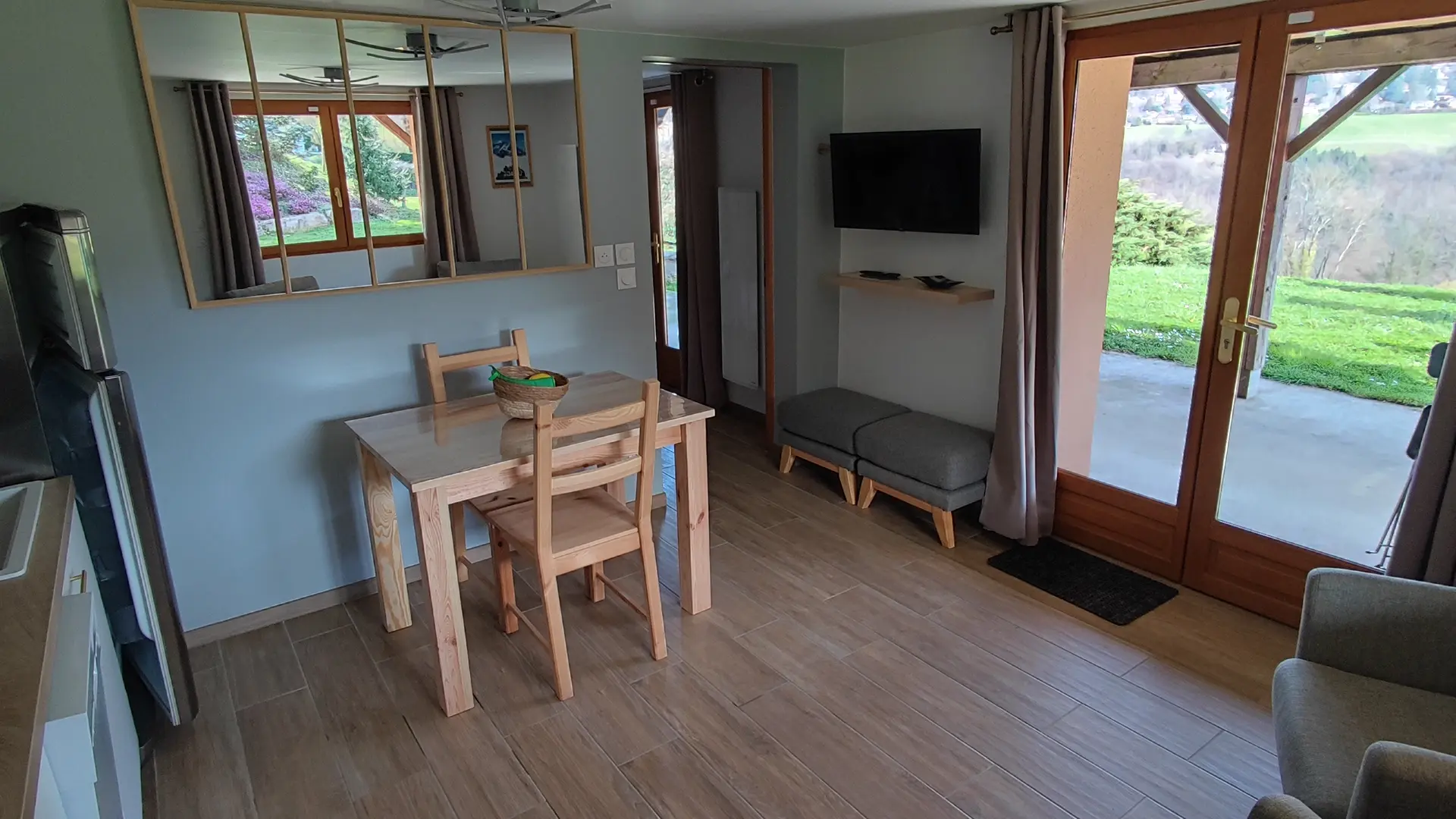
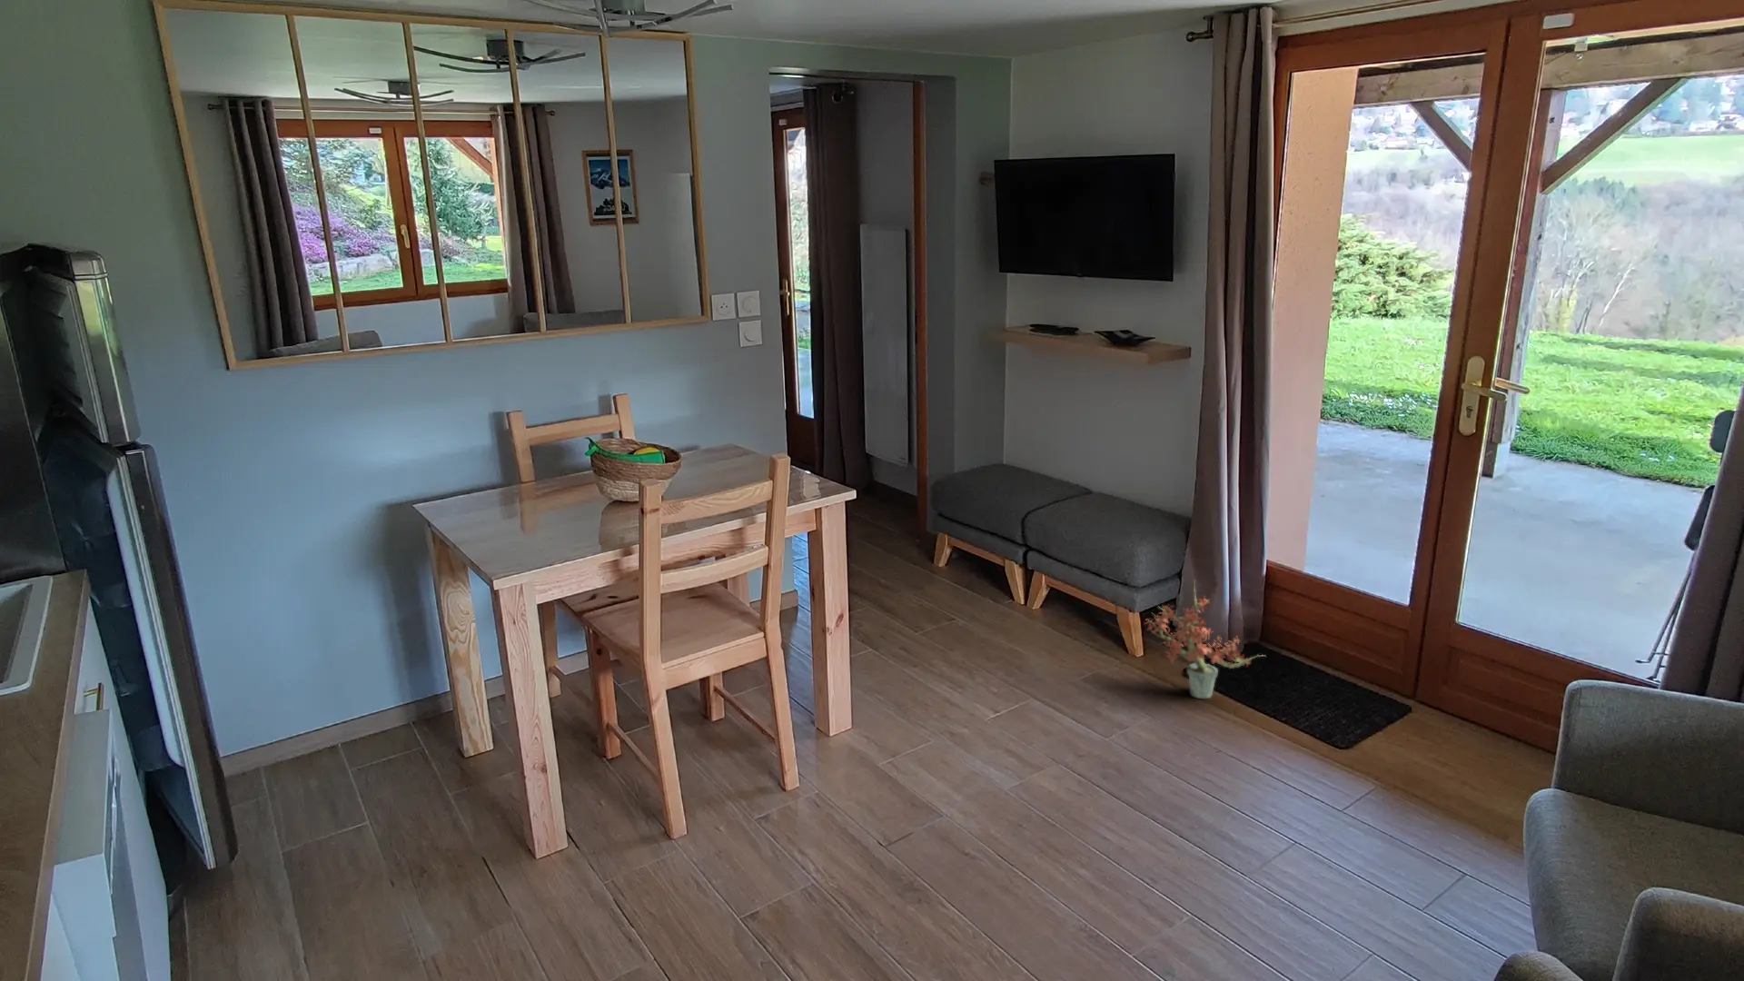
+ potted plant (1198, 637)
